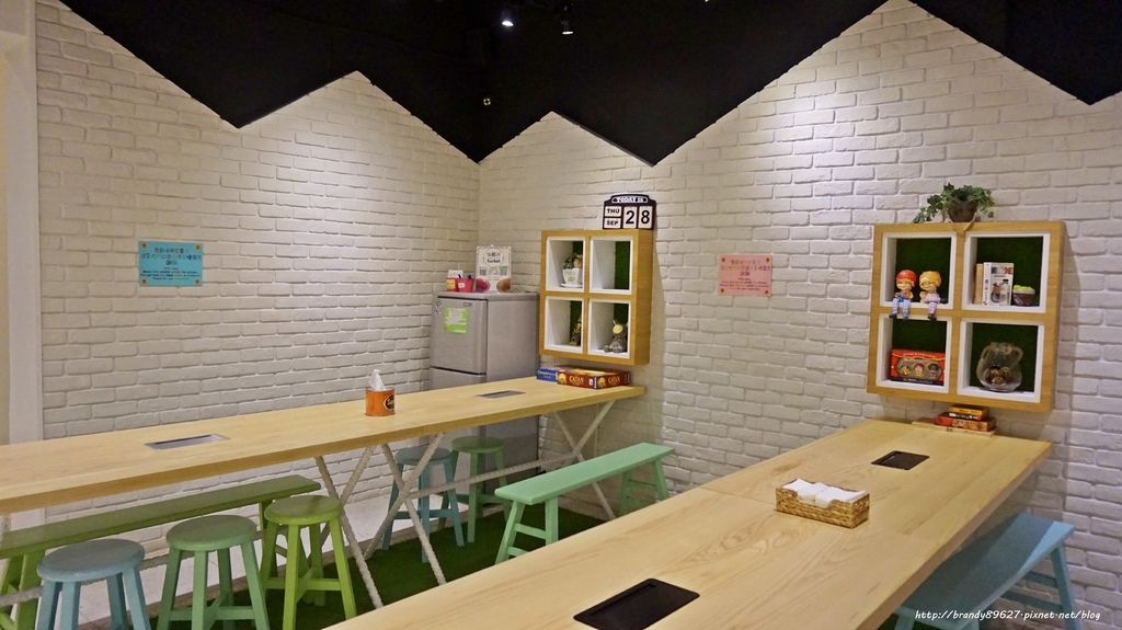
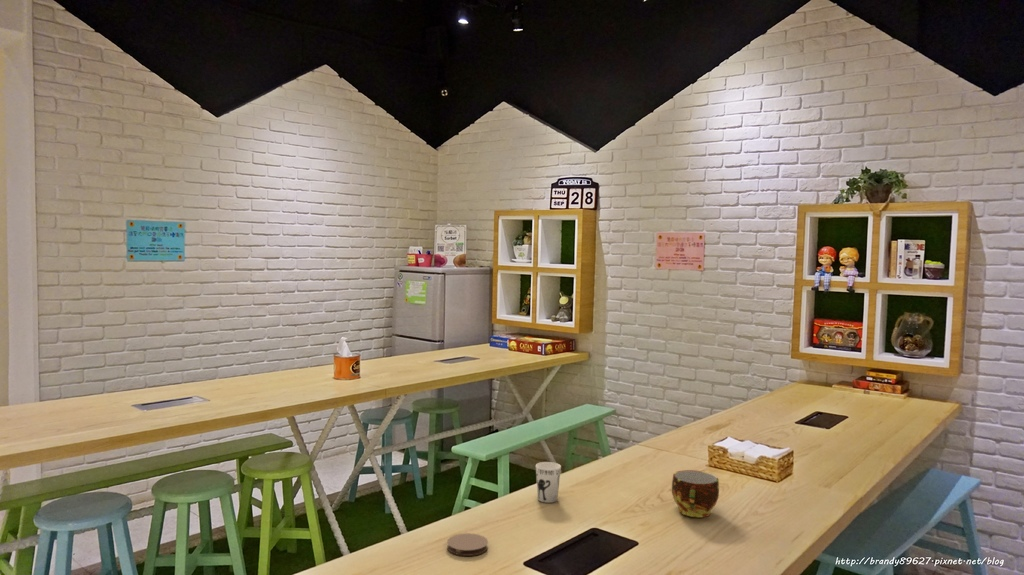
+ cup (547, 482)
+ coaster (467, 544)
+ cup (696, 495)
